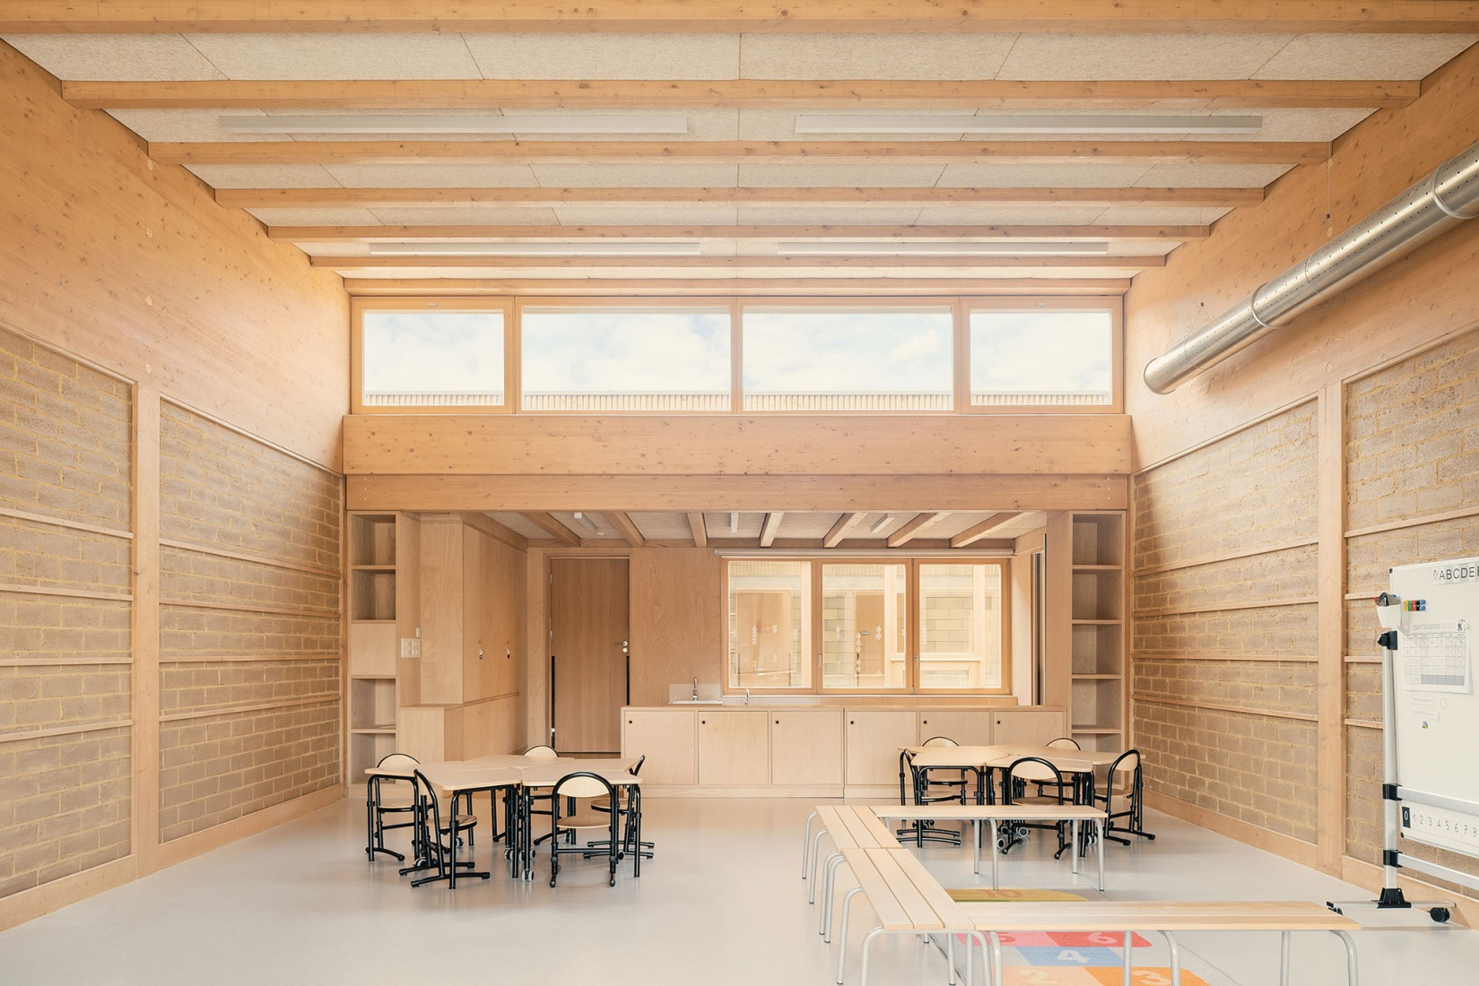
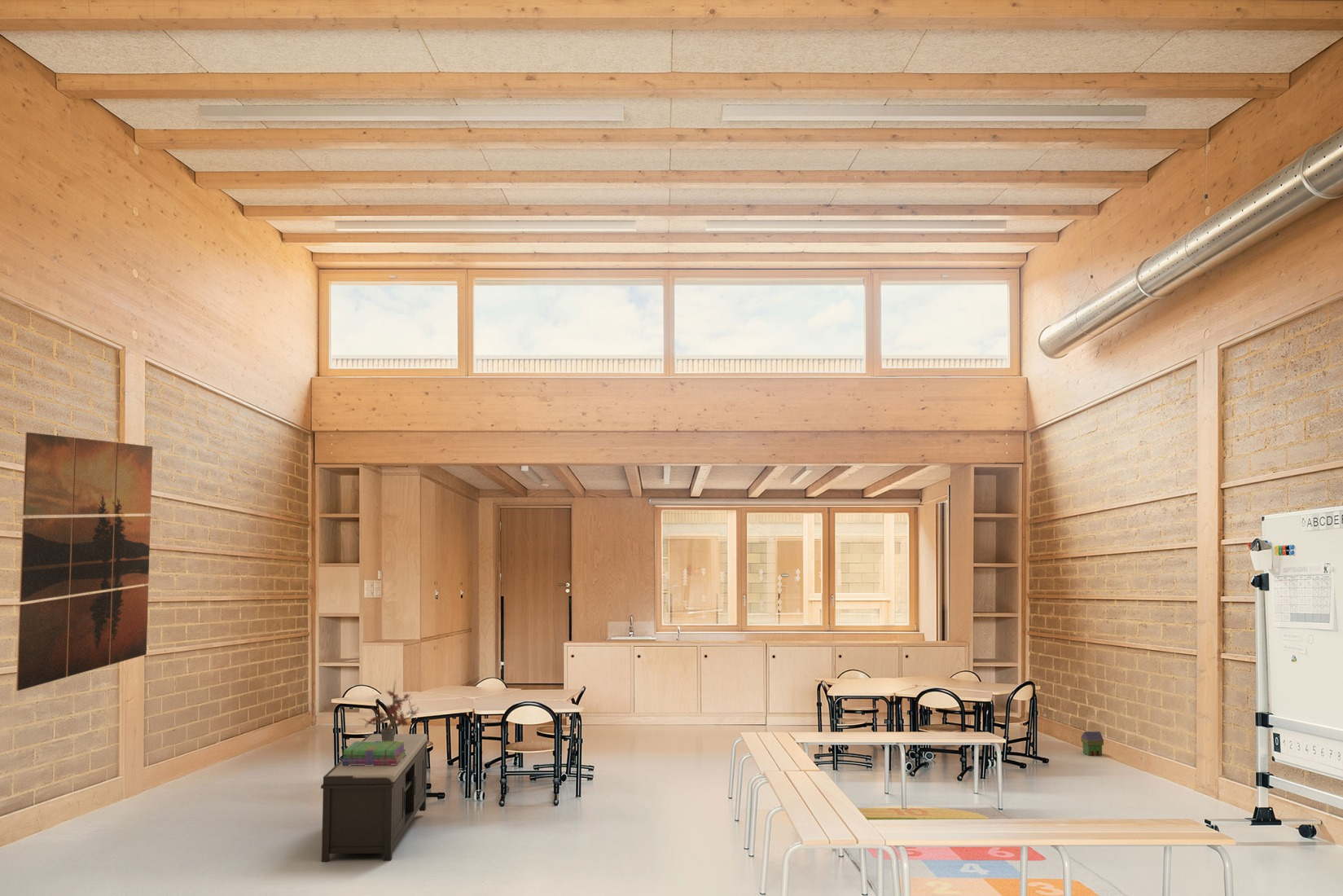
+ potted plant (391, 711)
+ stack of books (375, 753)
+ bench (379, 794)
+ wall art (92, 555)
+ toy house (1092, 743)
